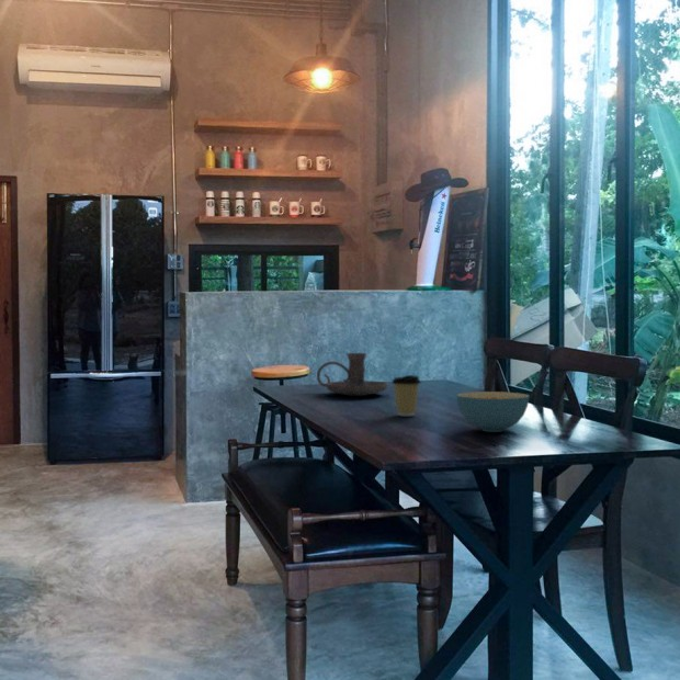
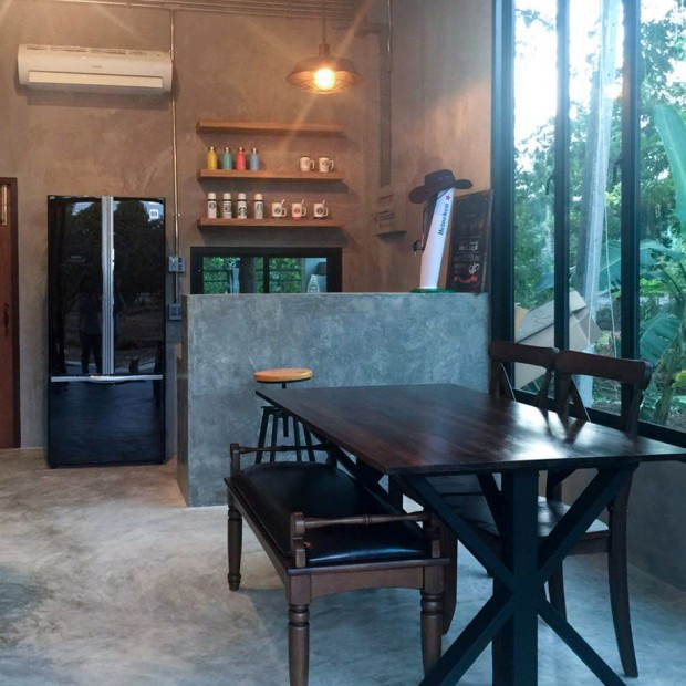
- coffee cup (406, 395)
- candle holder (350, 373)
- cereal bowl (492, 412)
